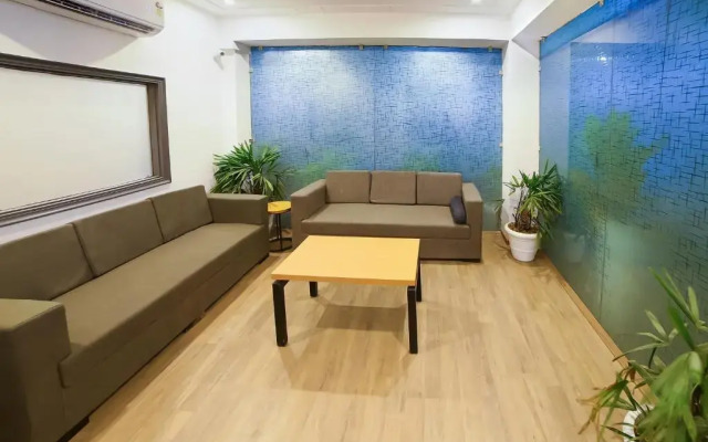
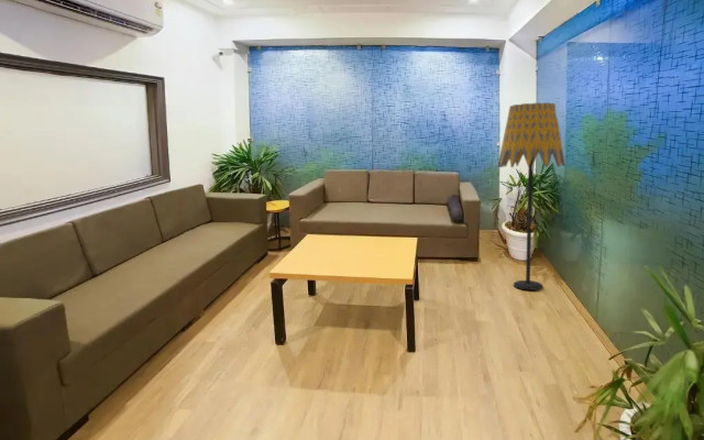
+ floor lamp (529, 197)
